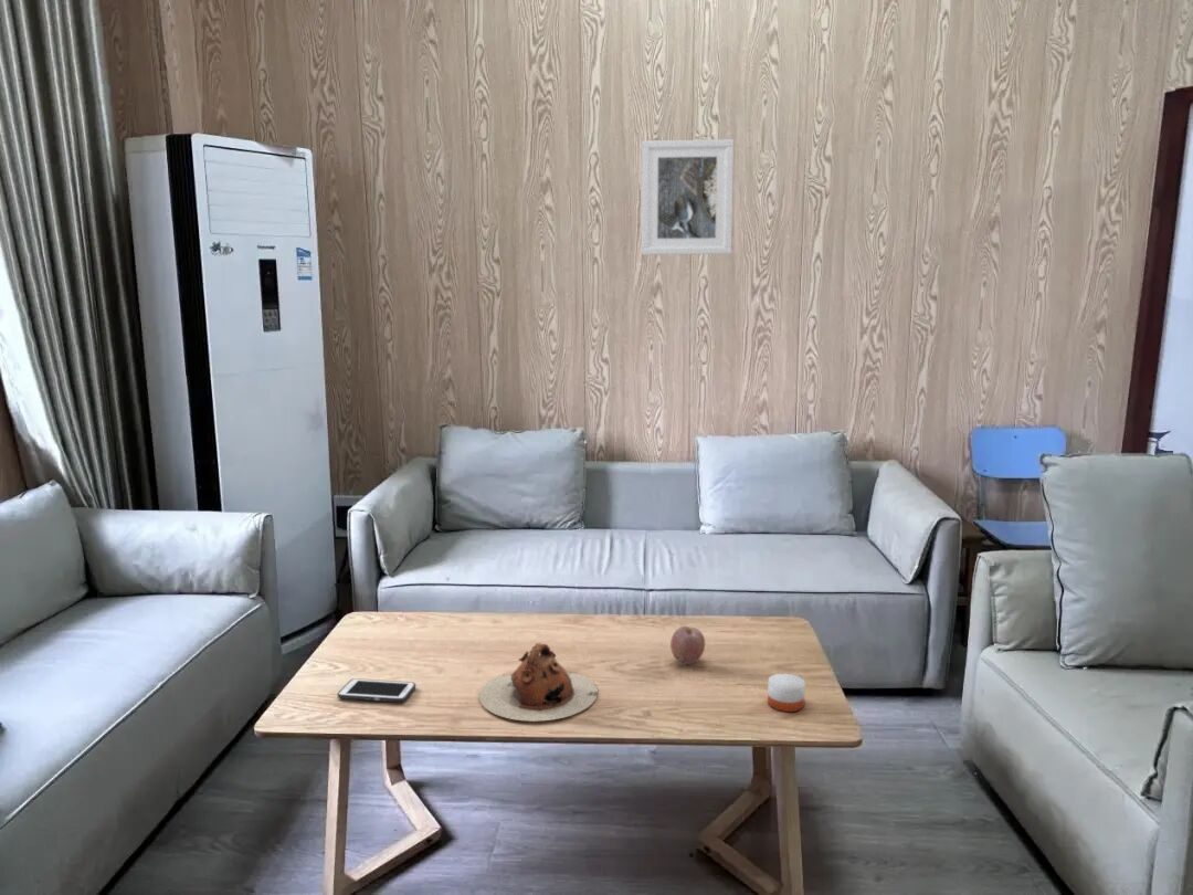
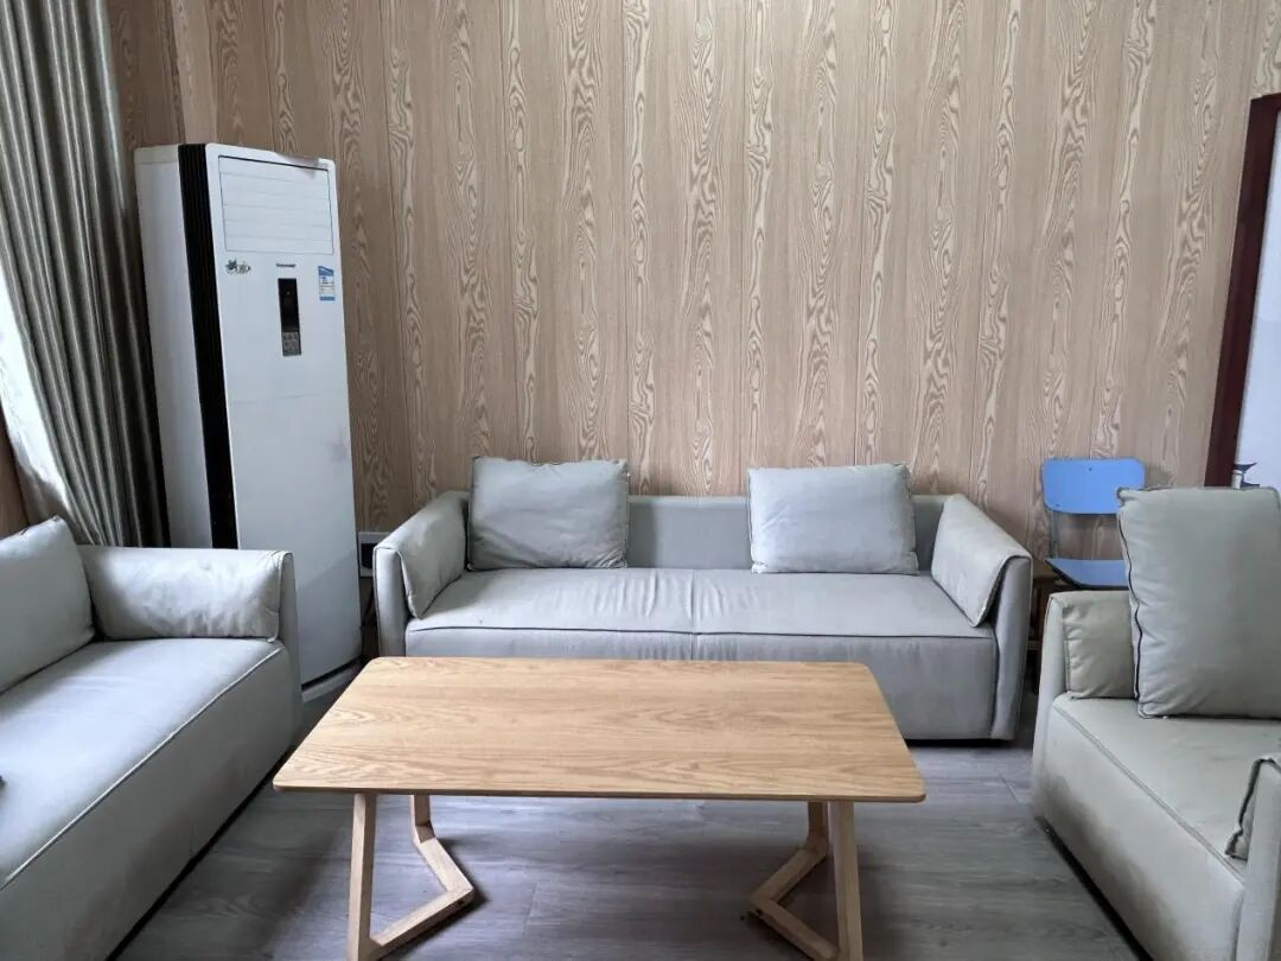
- fruit (687, 645)
- cell phone (377, 689)
- teapot (538, 667)
- candle (786, 680)
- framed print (686, 198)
